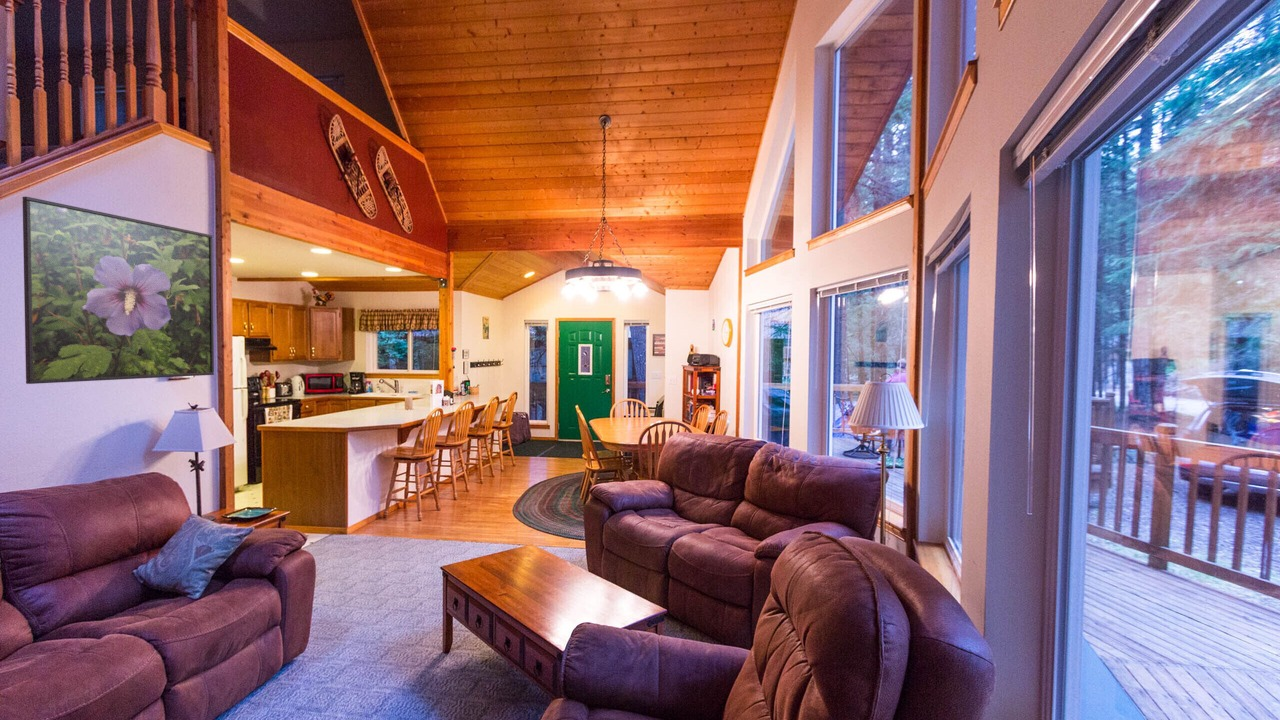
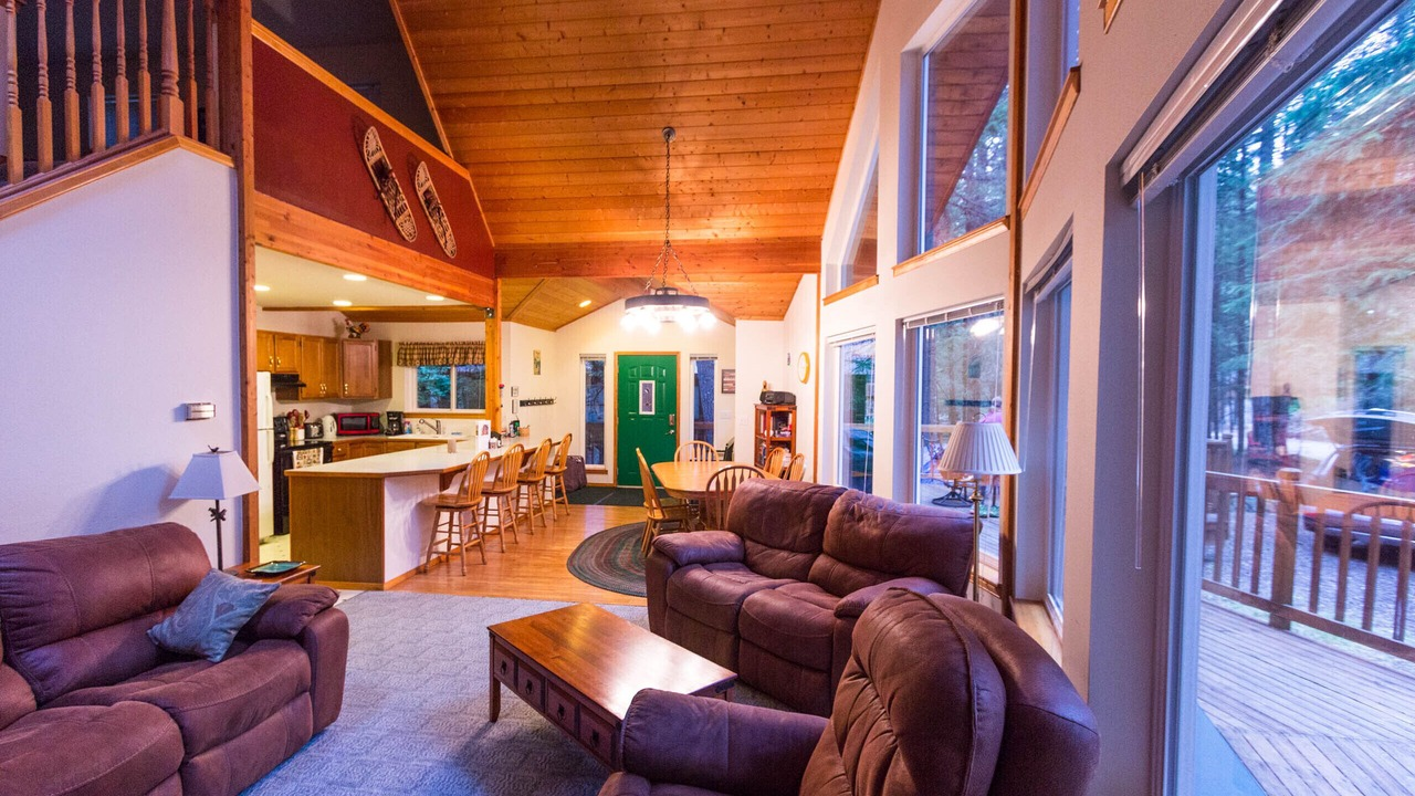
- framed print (132, 299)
